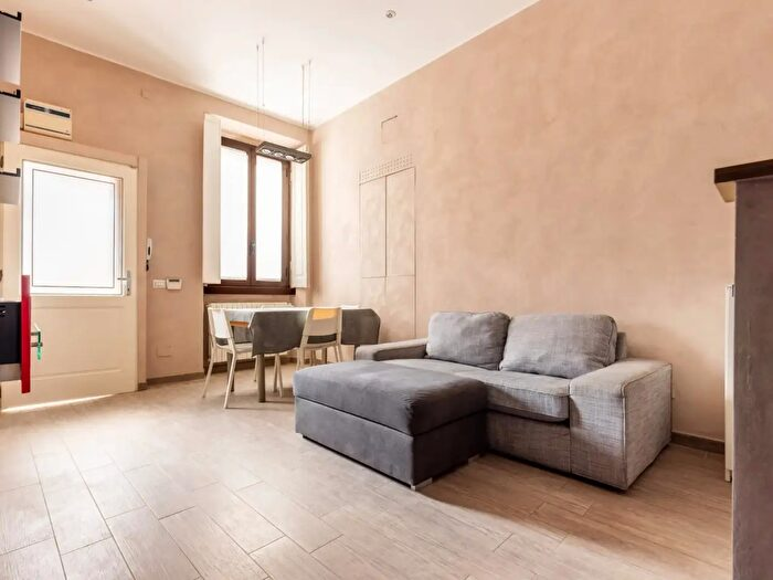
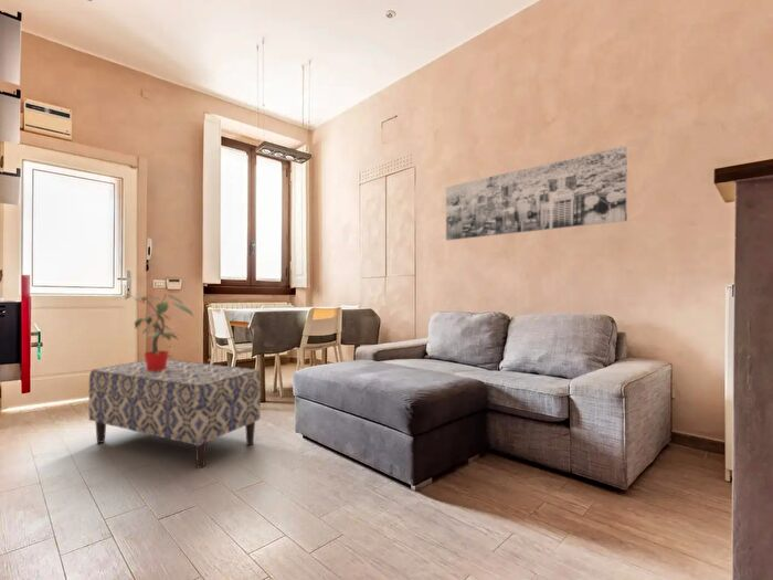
+ potted plant (155, 331)
+ wall art (521, 201)
+ bench (174, 405)
